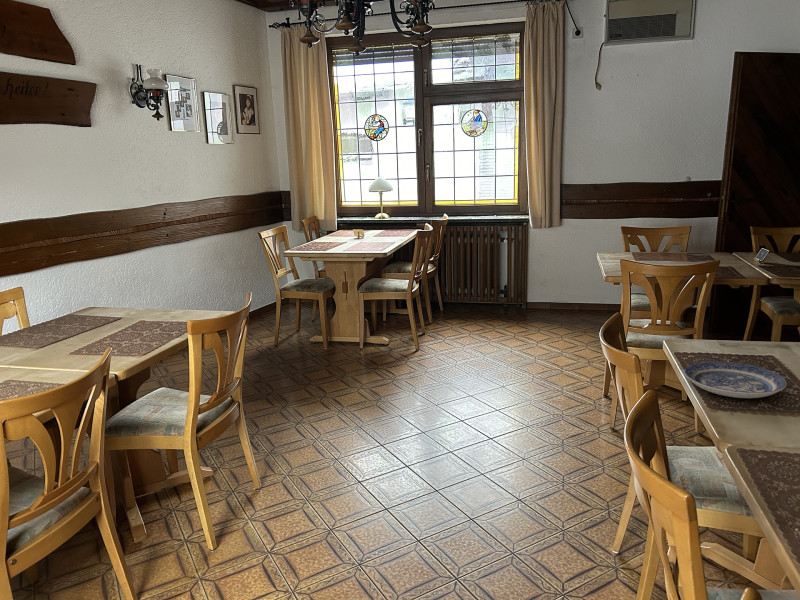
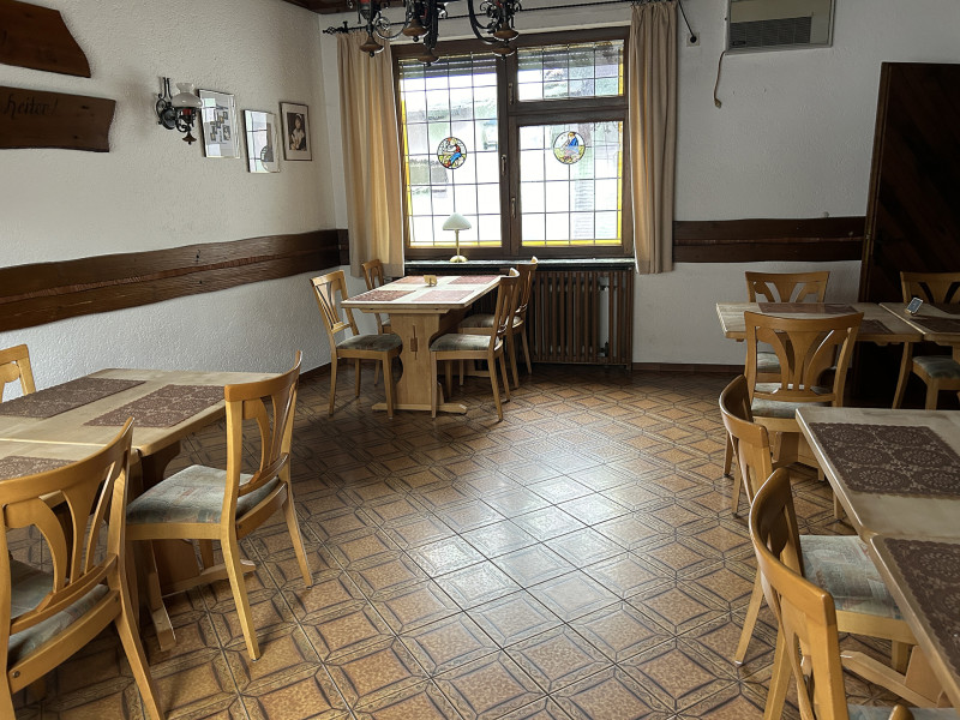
- plate (733, 382)
